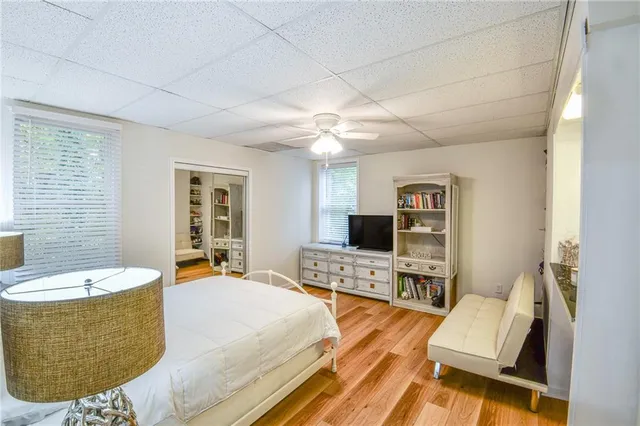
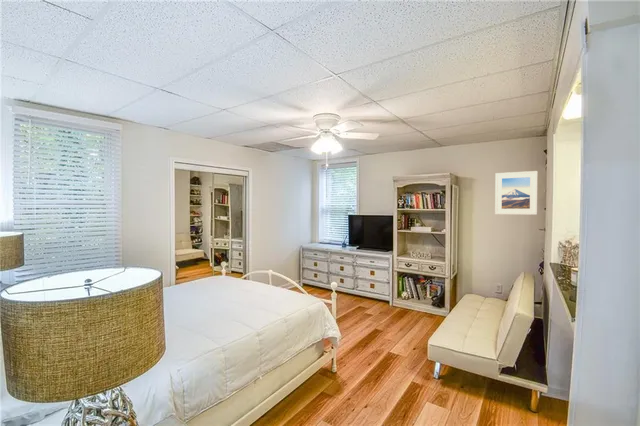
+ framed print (515, 193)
